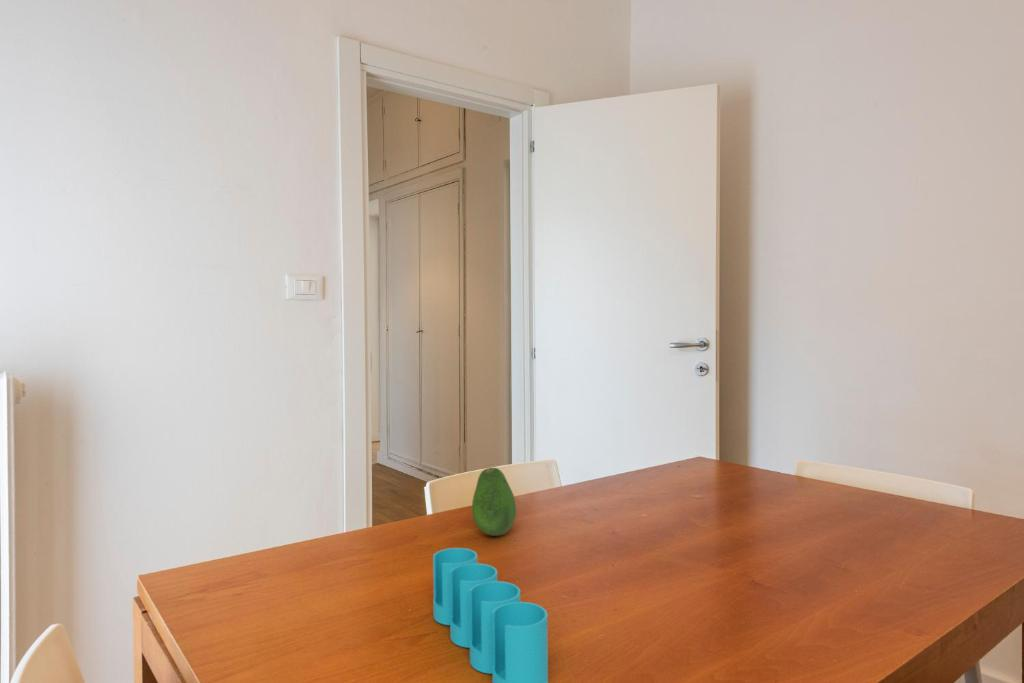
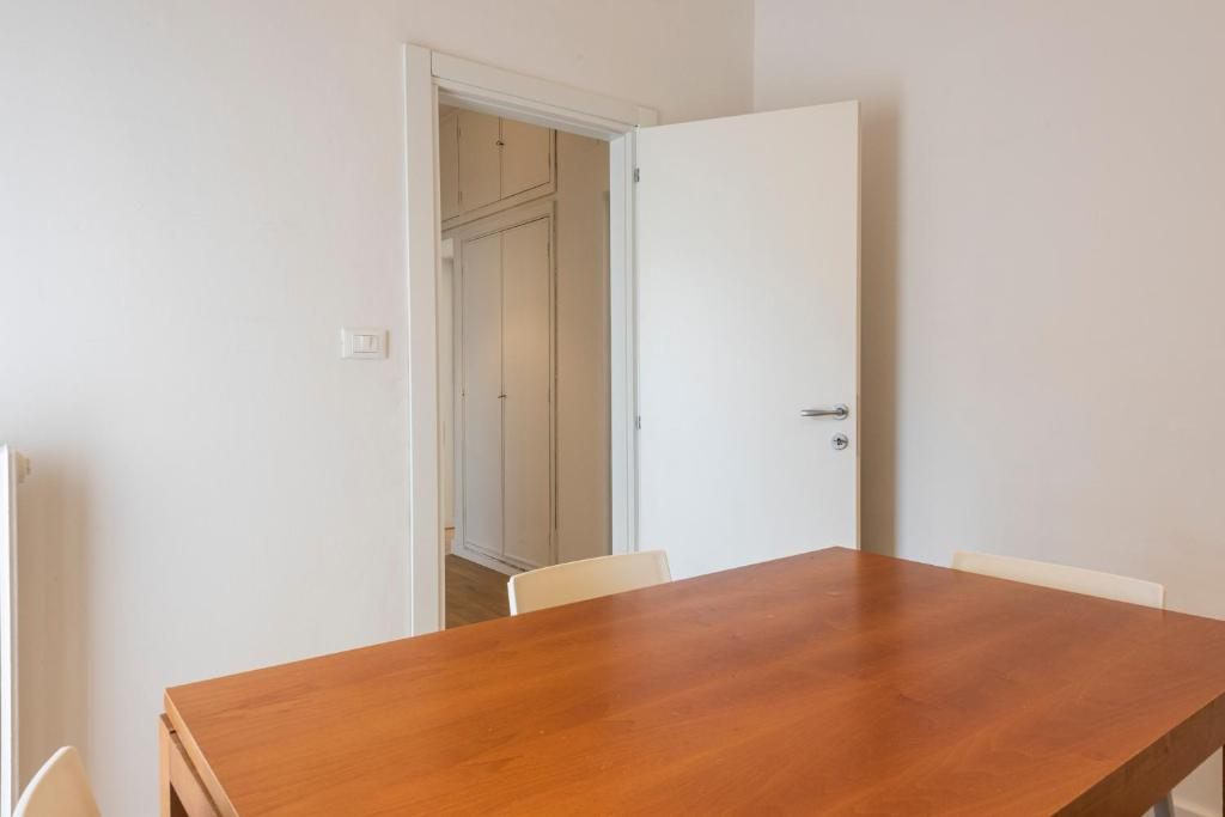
- pen holder (484, 614)
- fruit (494, 501)
